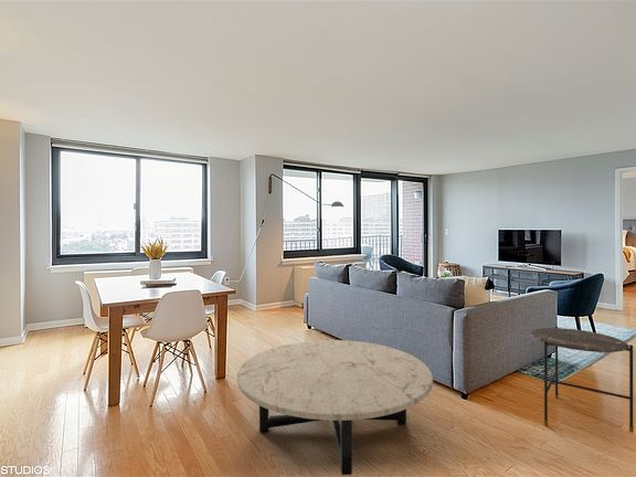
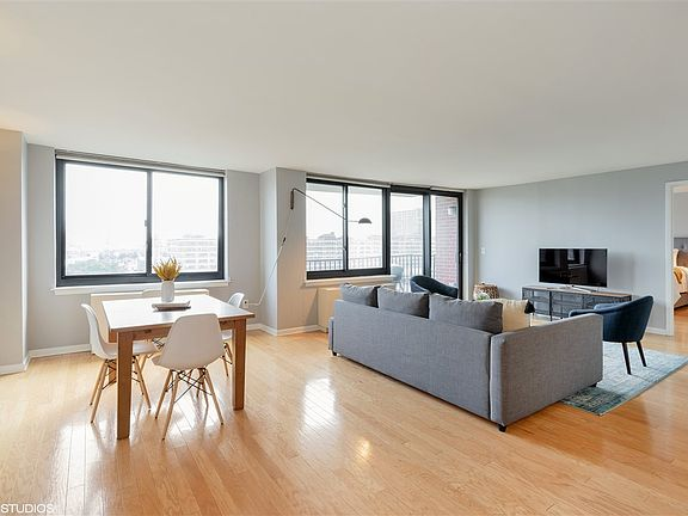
- coffee table (333, 396)
- side table (577, 385)
